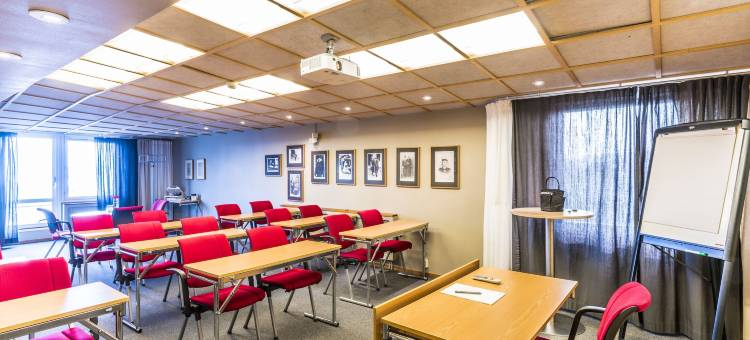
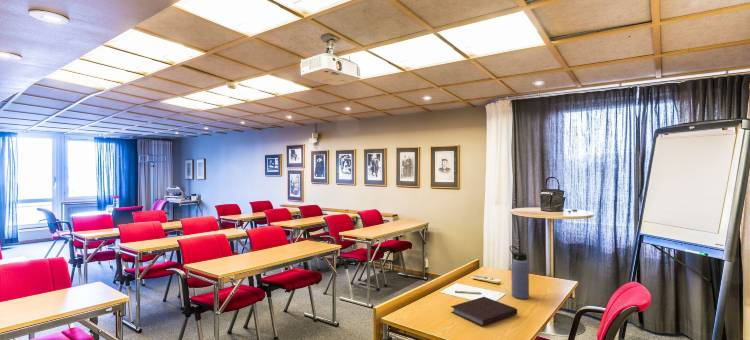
+ water bottle (519, 271)
+ notebook (483, 310)
